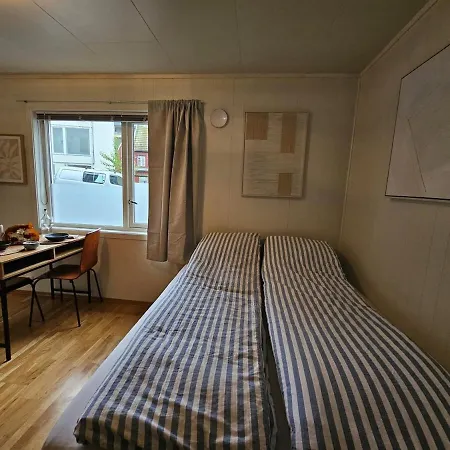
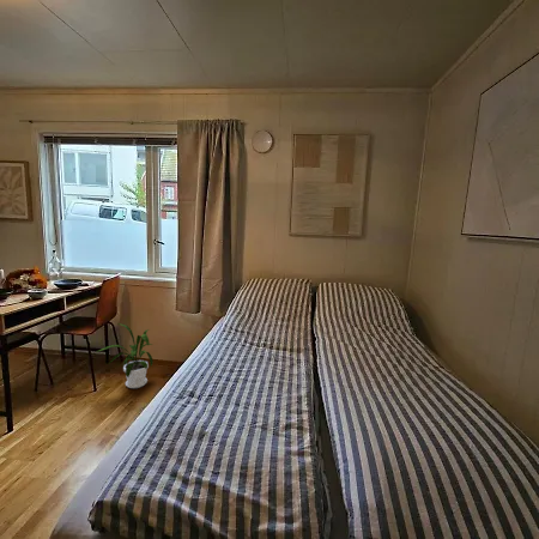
+ house plant (133, 355)
